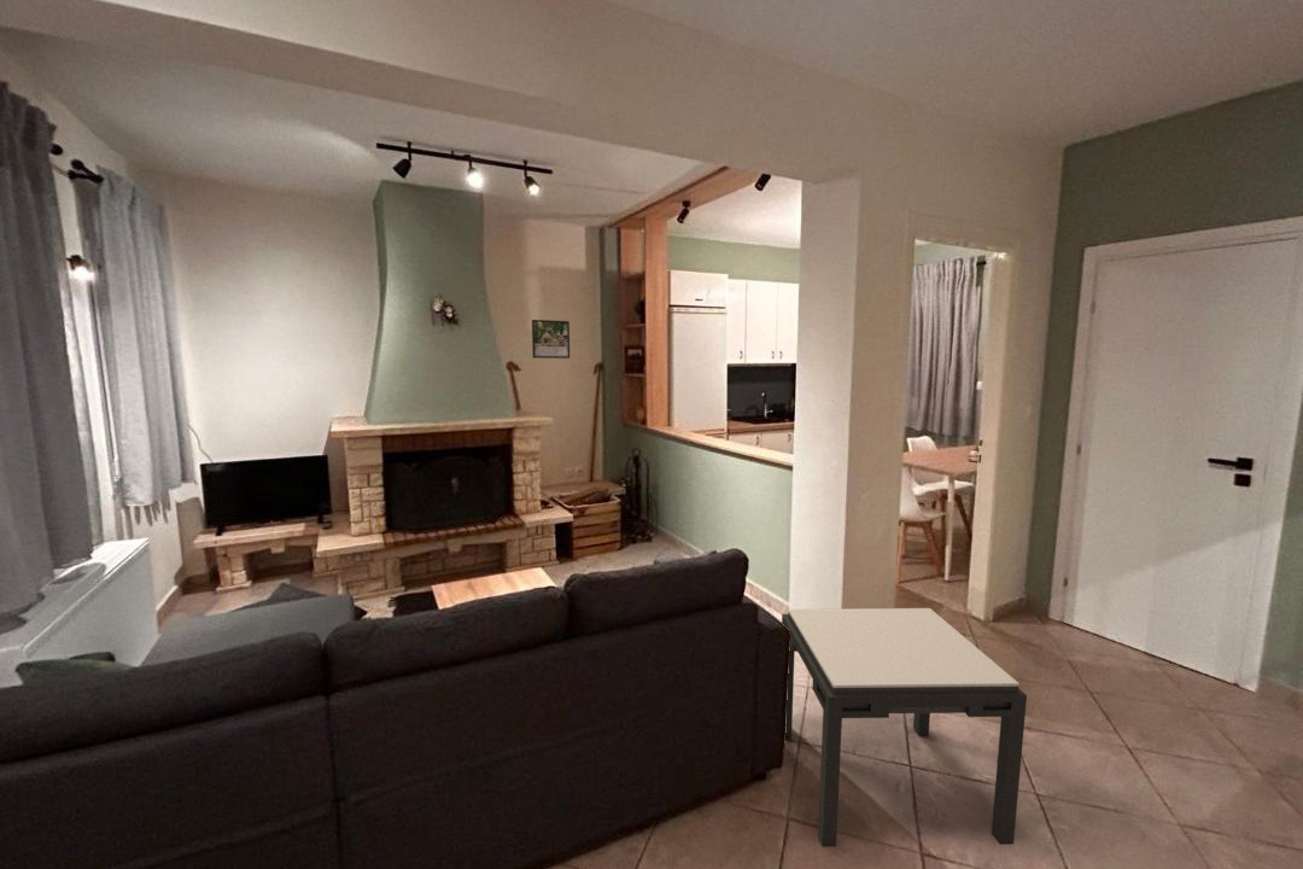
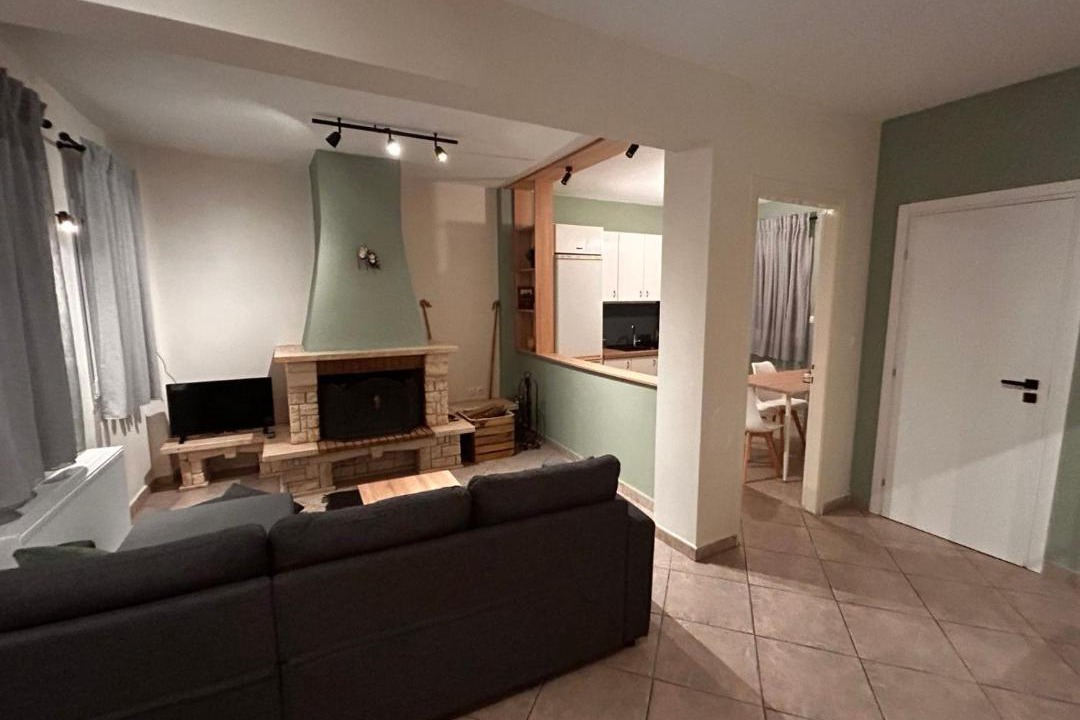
- side table (883, 711)
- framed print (550, 339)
